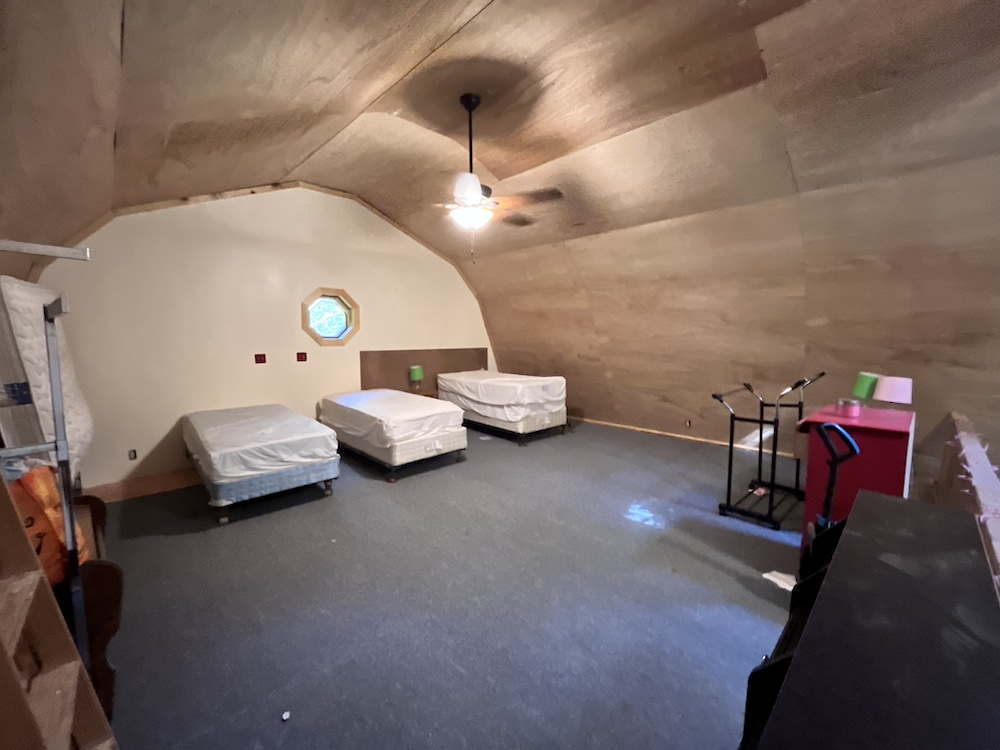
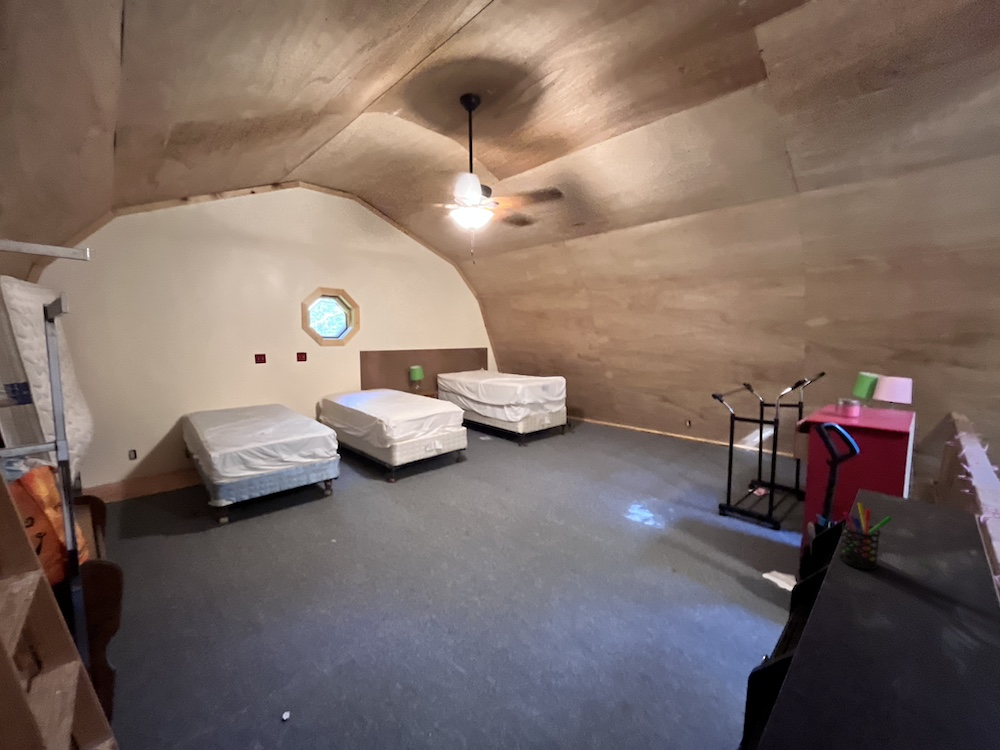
+ pen holder (865, 534)
